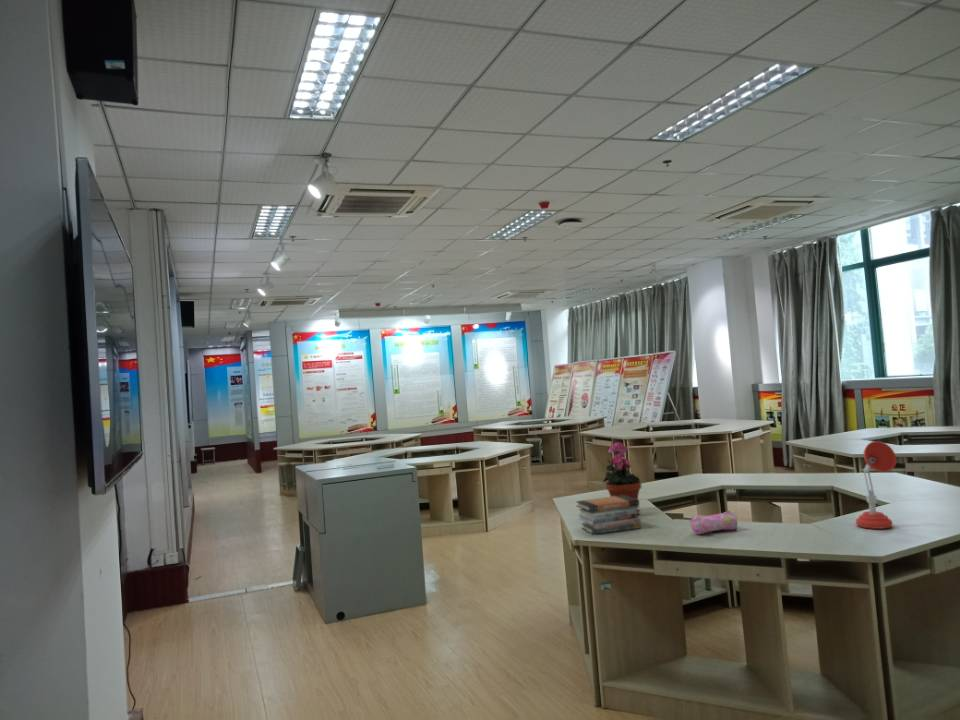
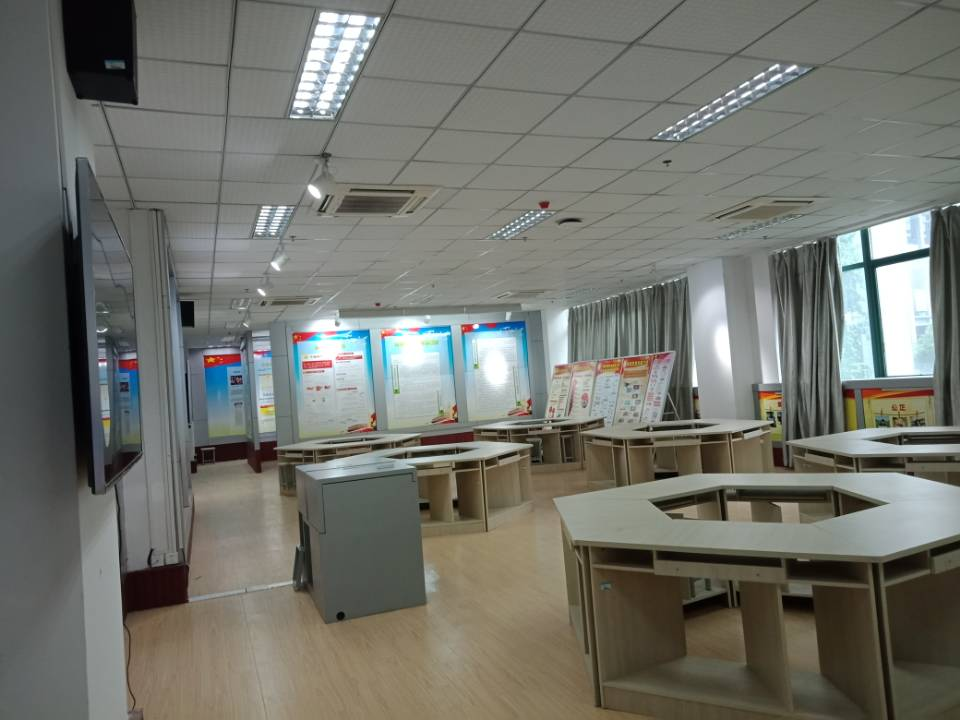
- potted plant (621, 478)
- pencil case (714, 522)
- book stack (608, 514)
- desk lamp (871, 483)
